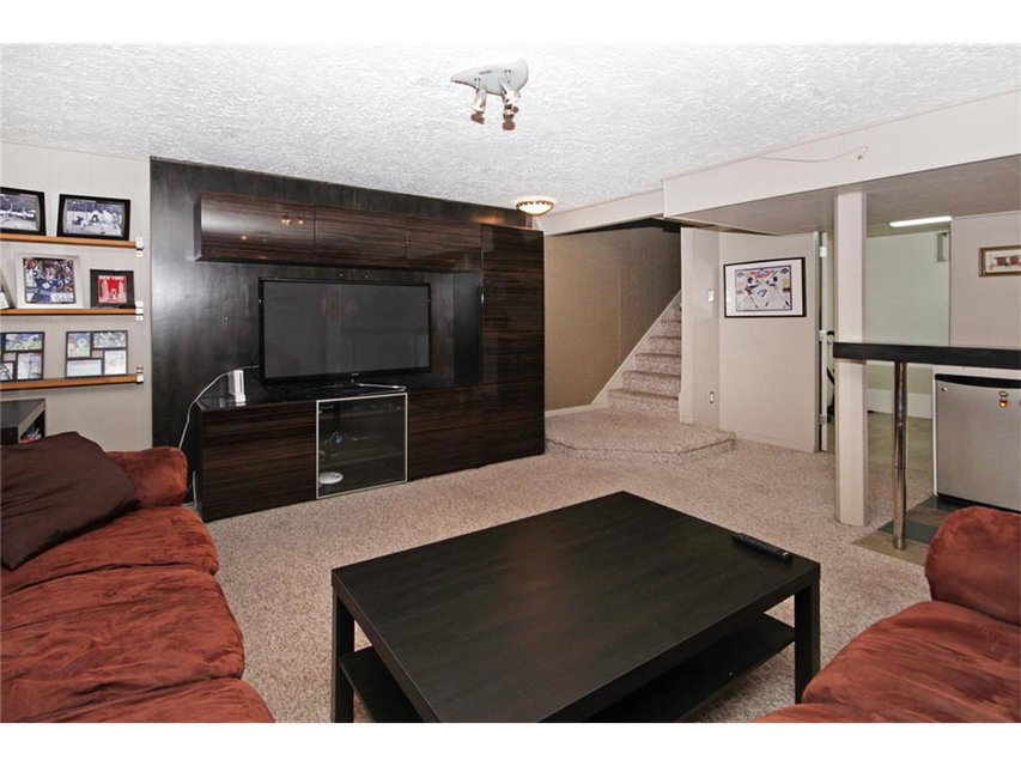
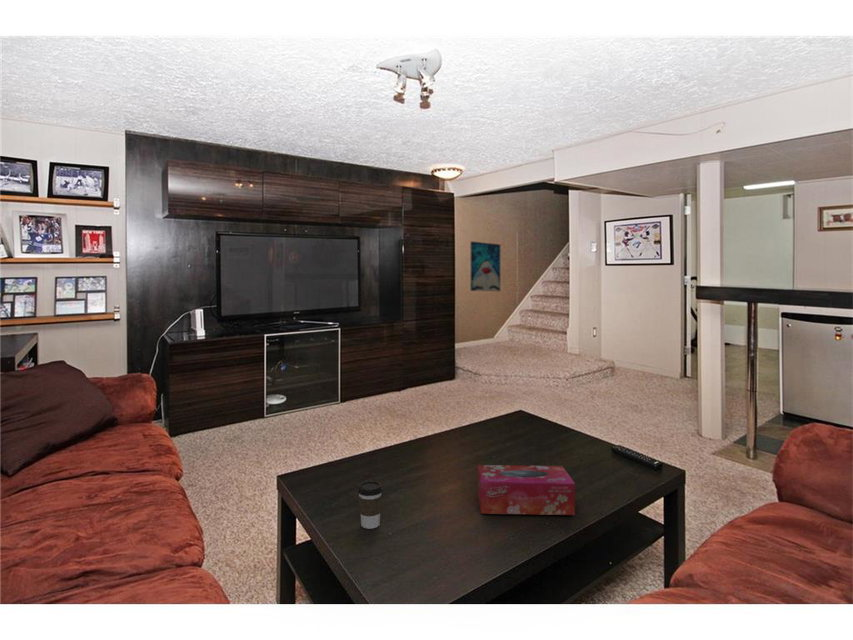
+ coffee cup (370, 504)
+ tissue box (523, 488)
+ wall art (485, 267)
